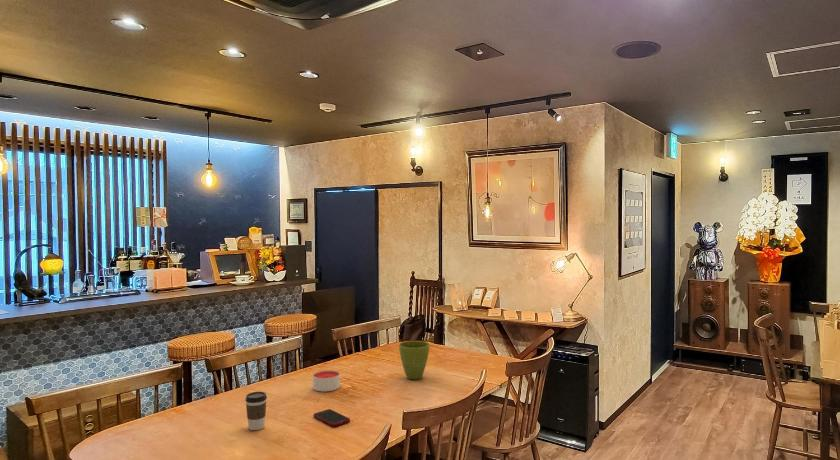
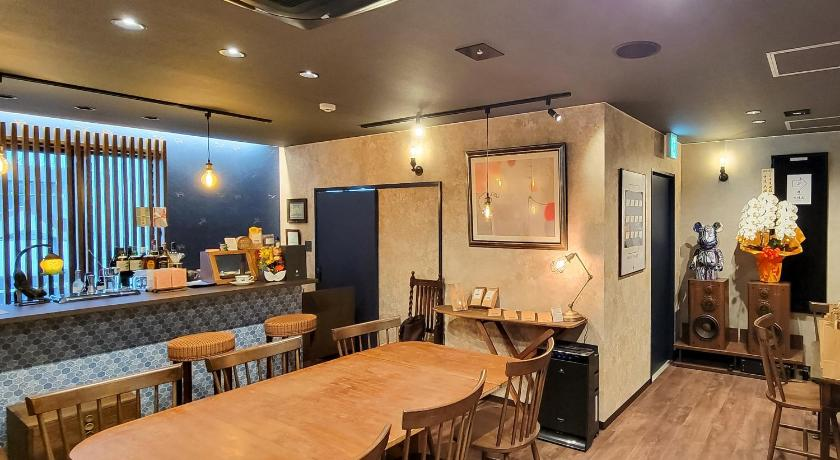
- coffee cup (256, 410)
- cell phone (331, 417)
- candle (326, 380)
- flower pot (414, 360)
